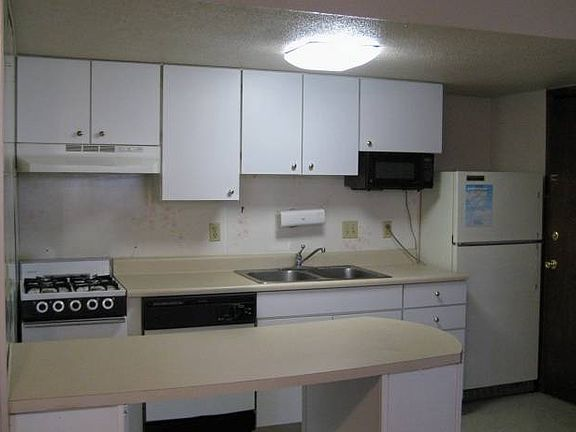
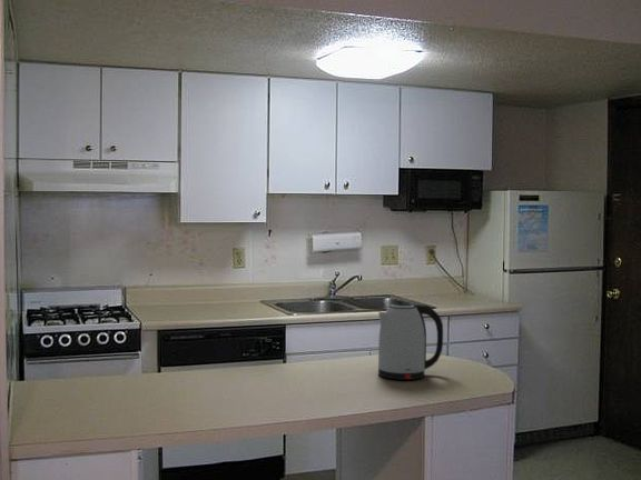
+ kettle (411, 338)
